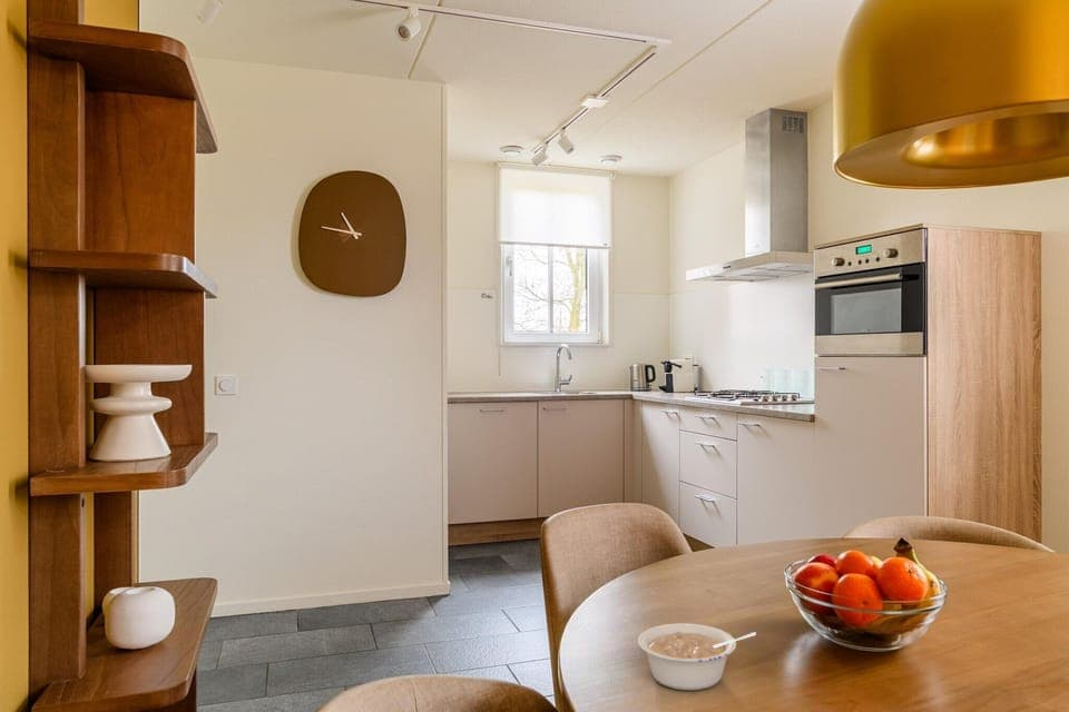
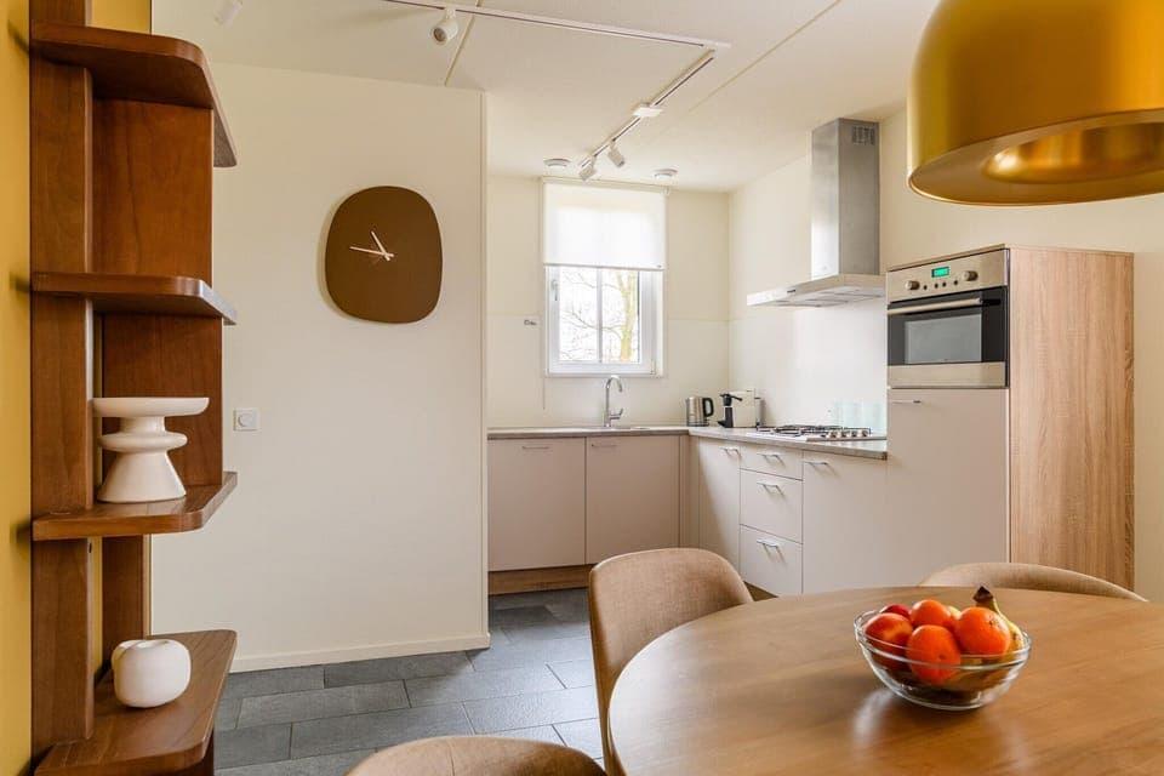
- legume (689, 653)
